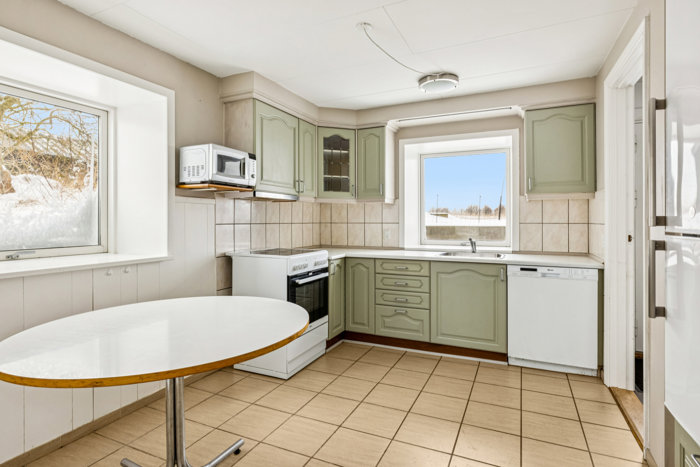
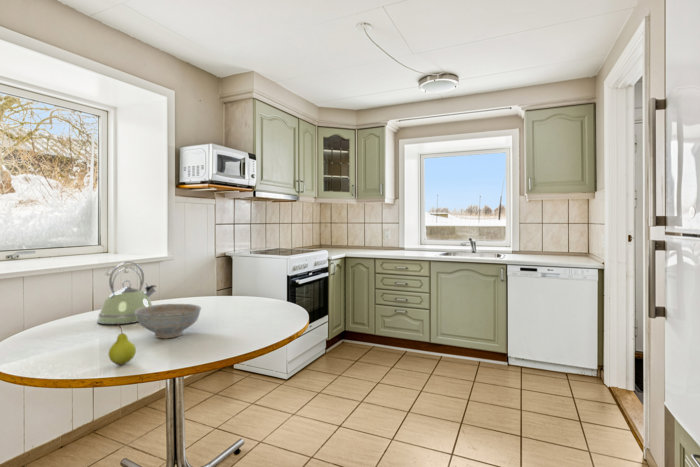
+ kettle (130, 289)
+ fruit (122, 343)
+ decorative bowl (169, 321)
